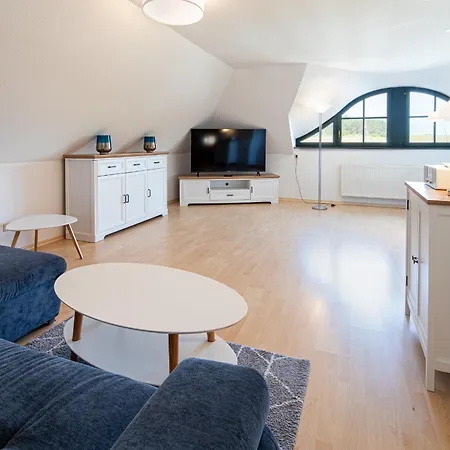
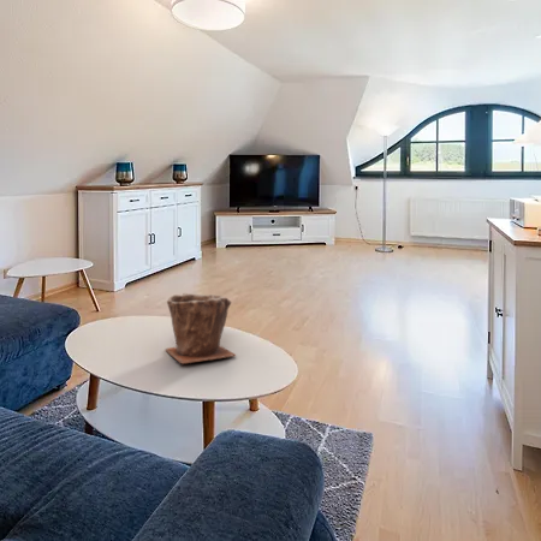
+ plant pot (200, 323)
